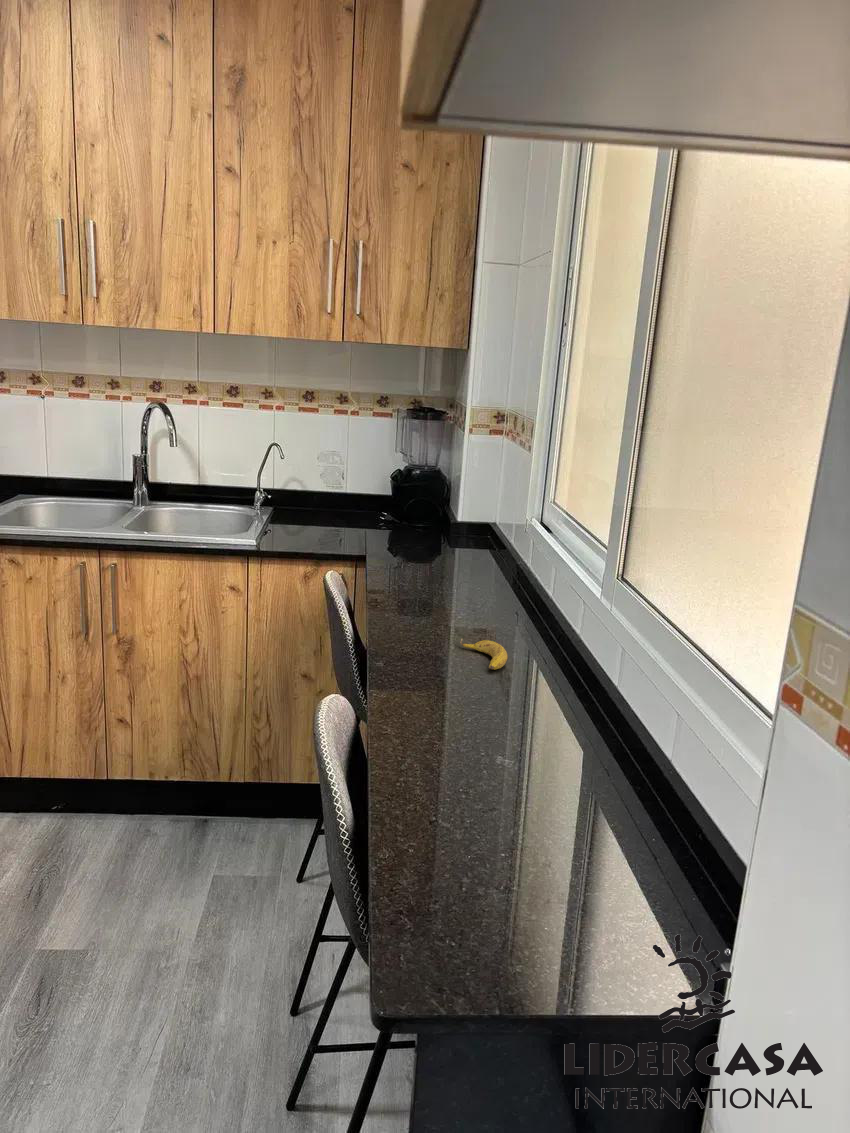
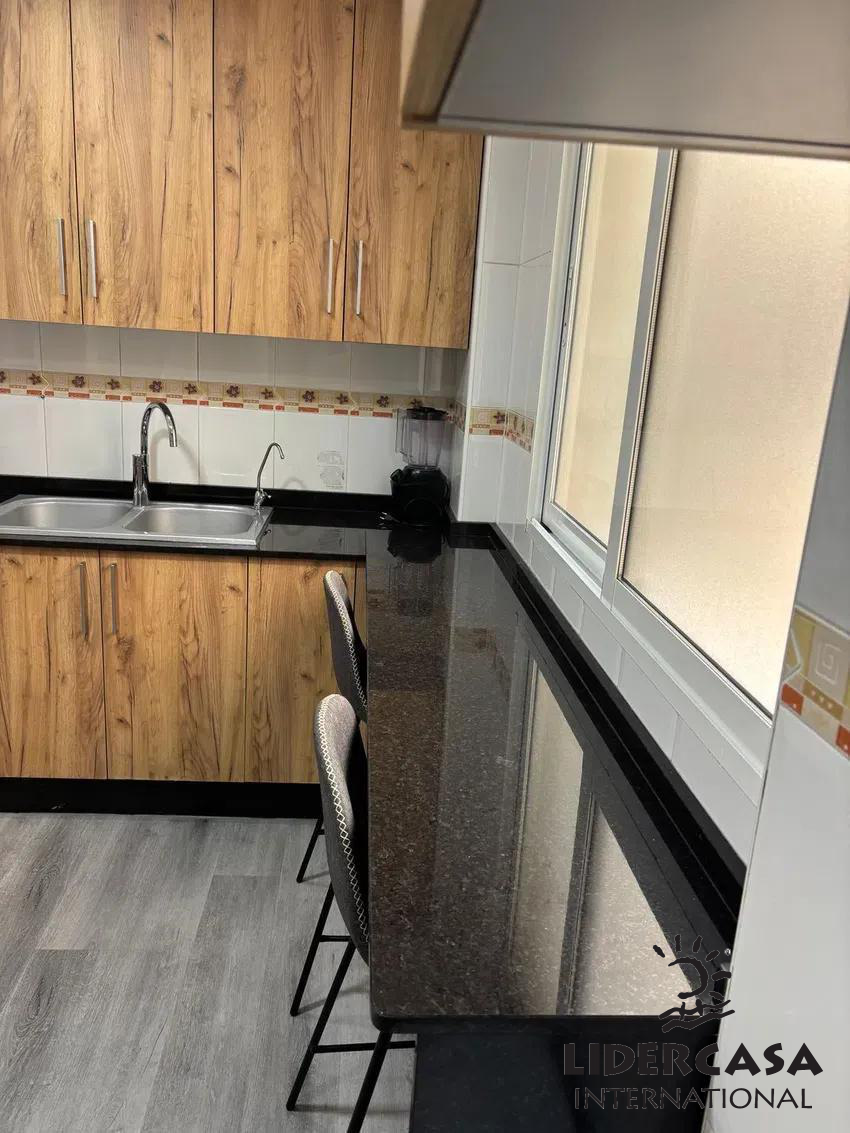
- banana (484, 652)
